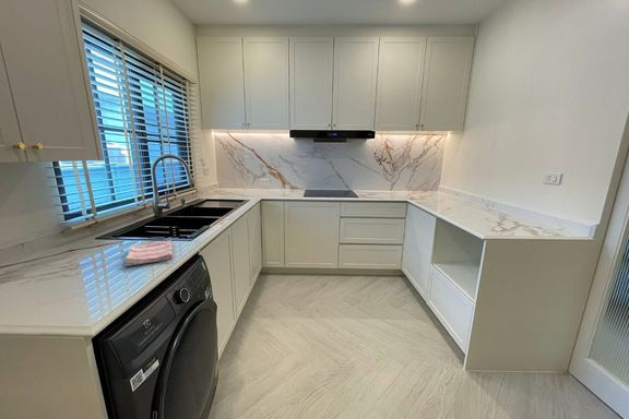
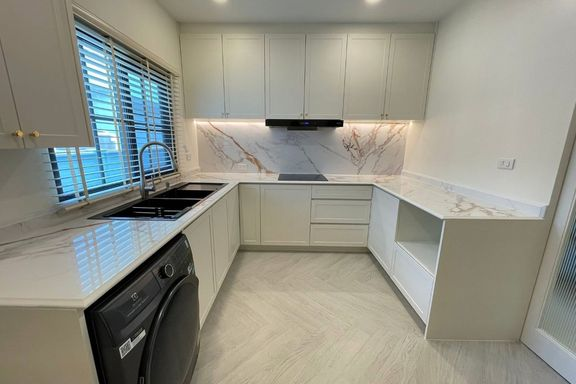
- dish towel (151, 250)
